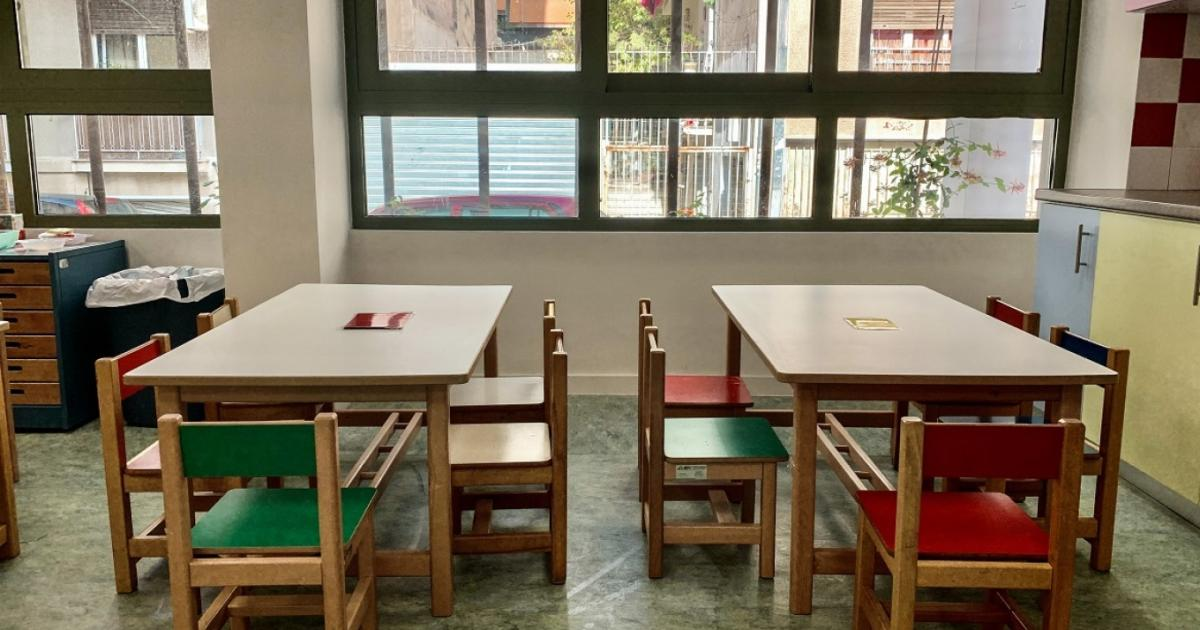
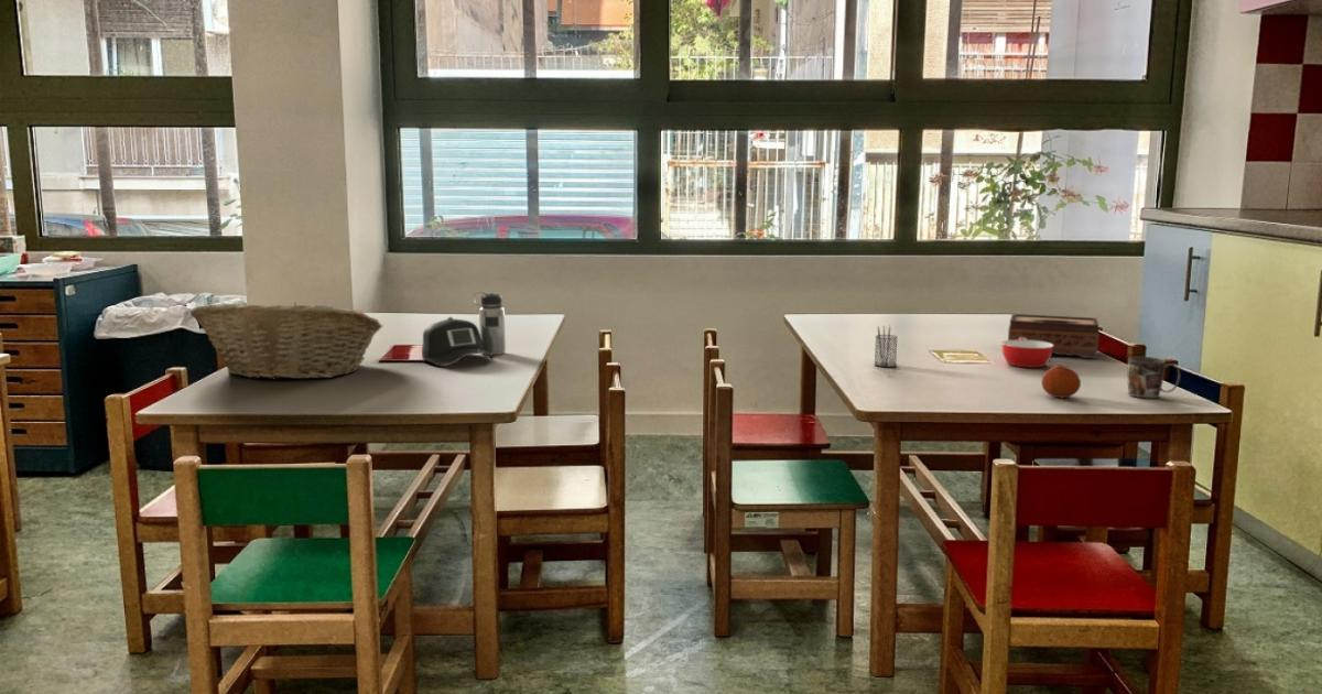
+ fruit (1061, 380)
+ fruit basket (289, 334)
+ mug (1152, 377)
+ tissue box (1052, 335)
+ water bottle (459, 327)
+ pencil holder (885, 344)
+ bowl (1026, 351)
